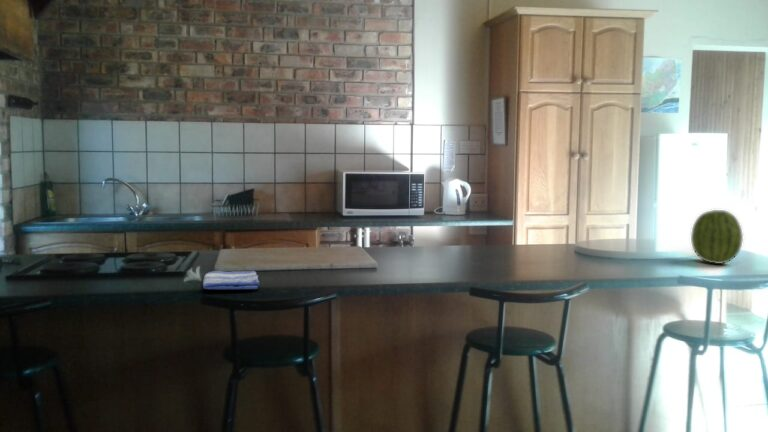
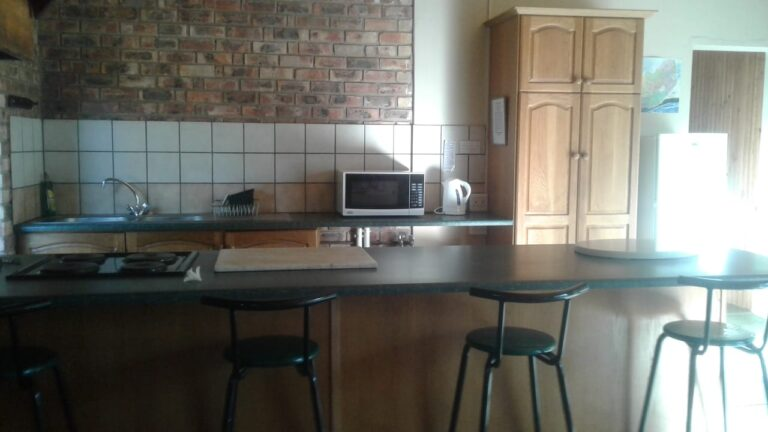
- dish towel (231, 279)
- fruit (716, 236)
